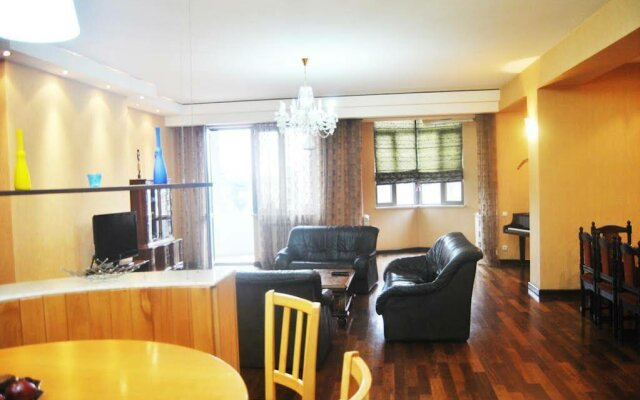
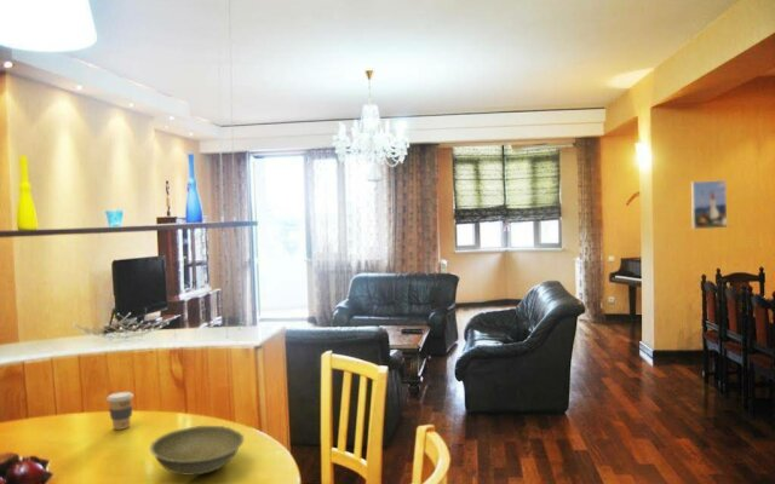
+ coffee cup (120, 410)
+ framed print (708, 204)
+ bowl (197, 453)
